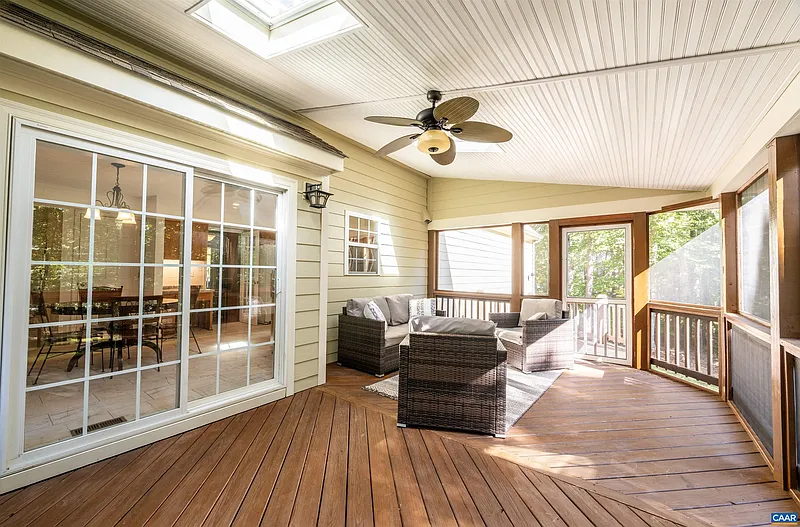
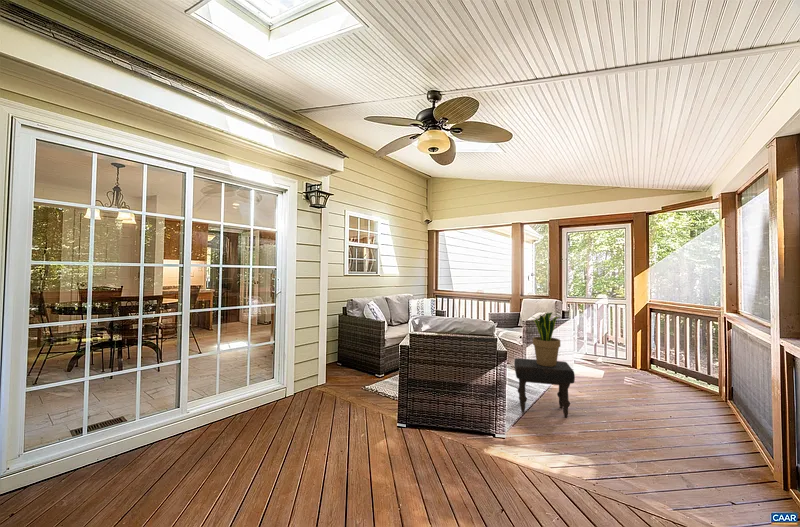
+ potted plant (545, 337)
+ ottoman (542, 383)
